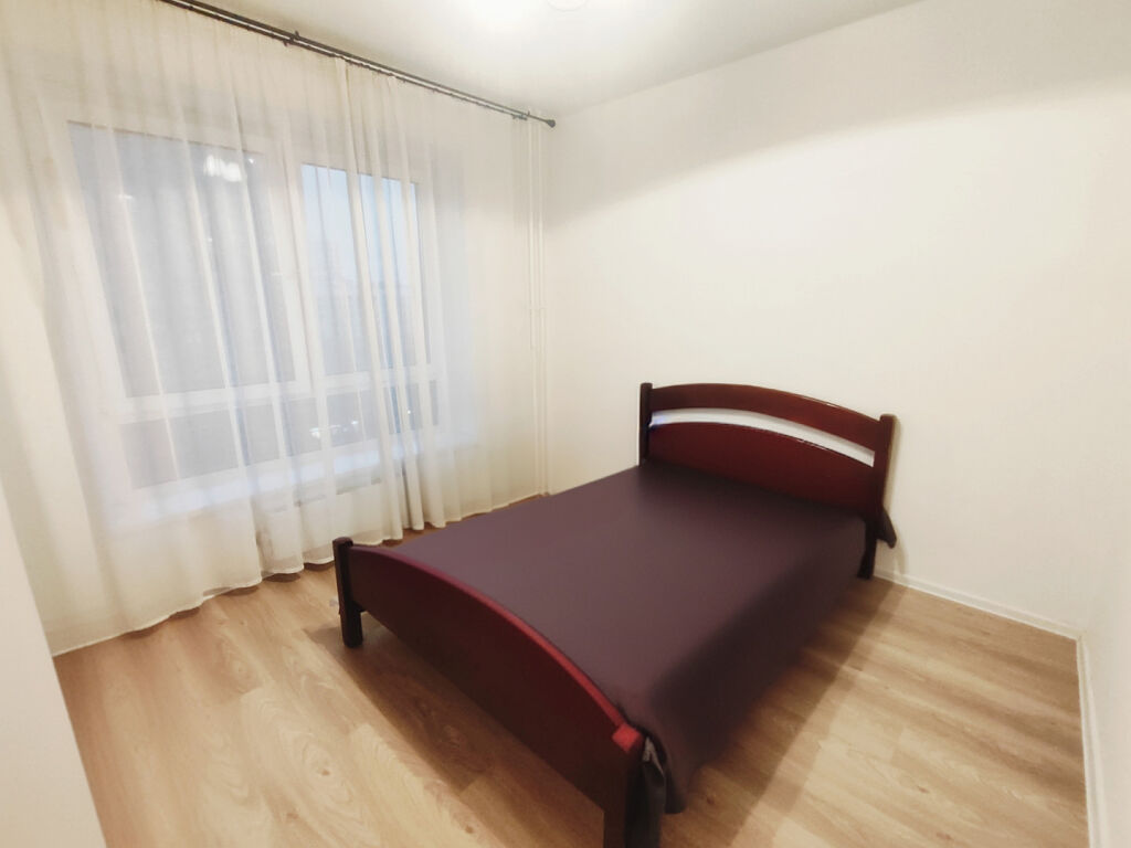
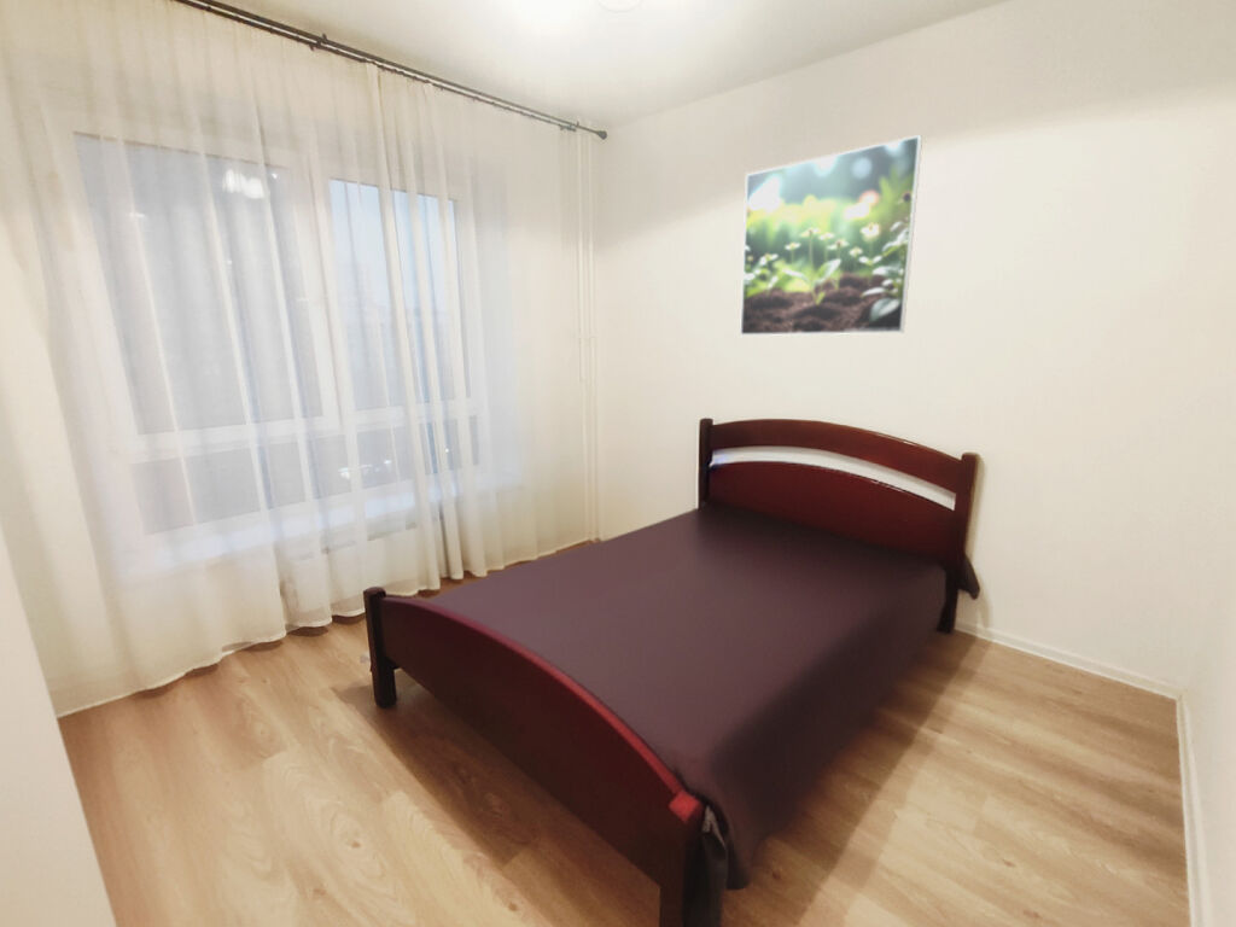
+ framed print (820, 247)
